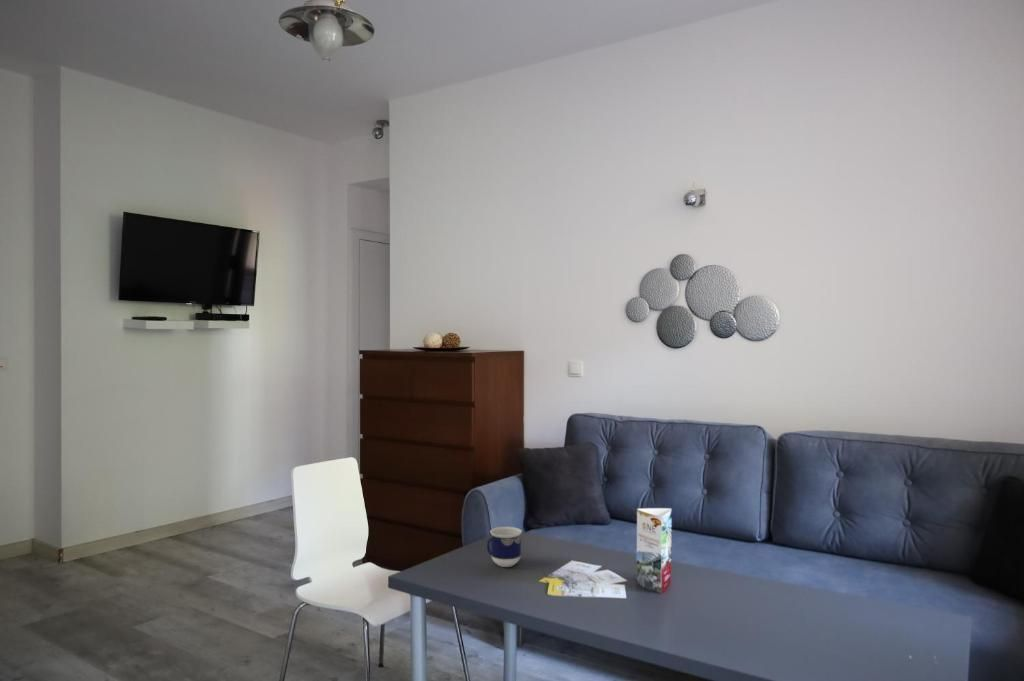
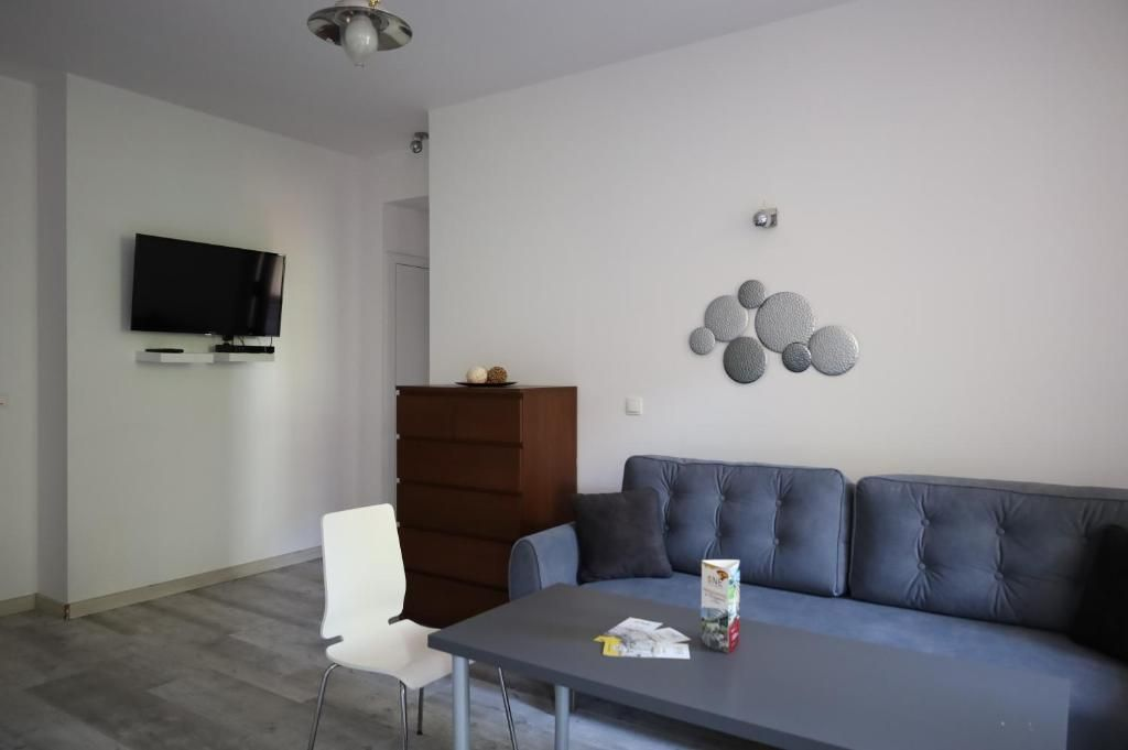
- cup (502, 548)
